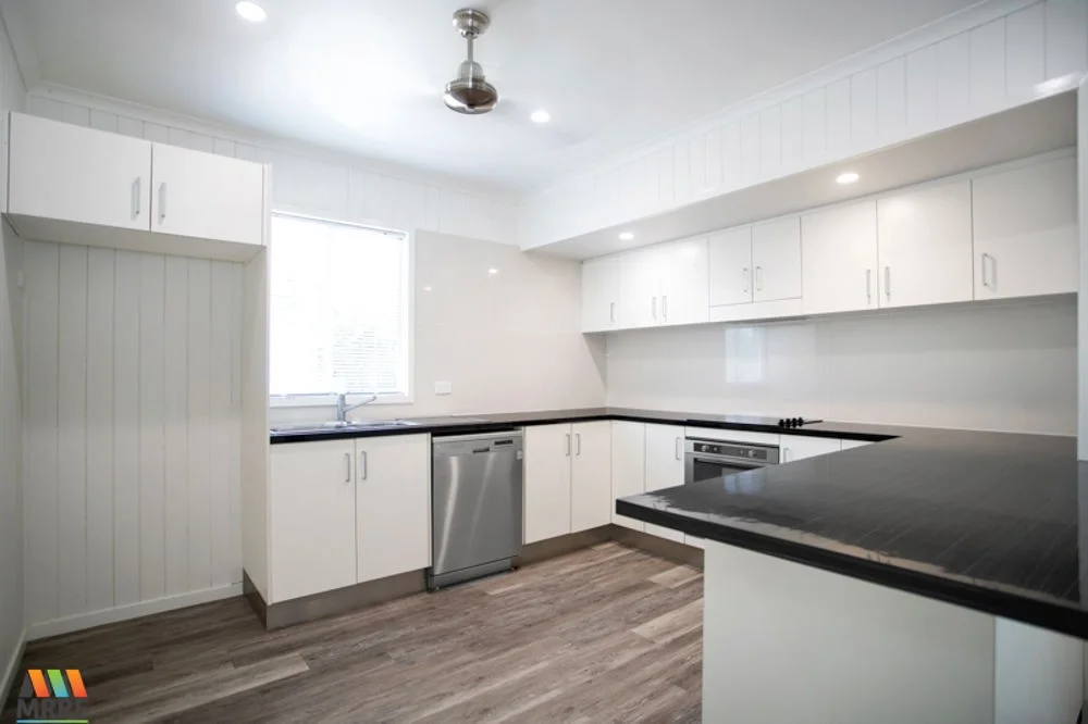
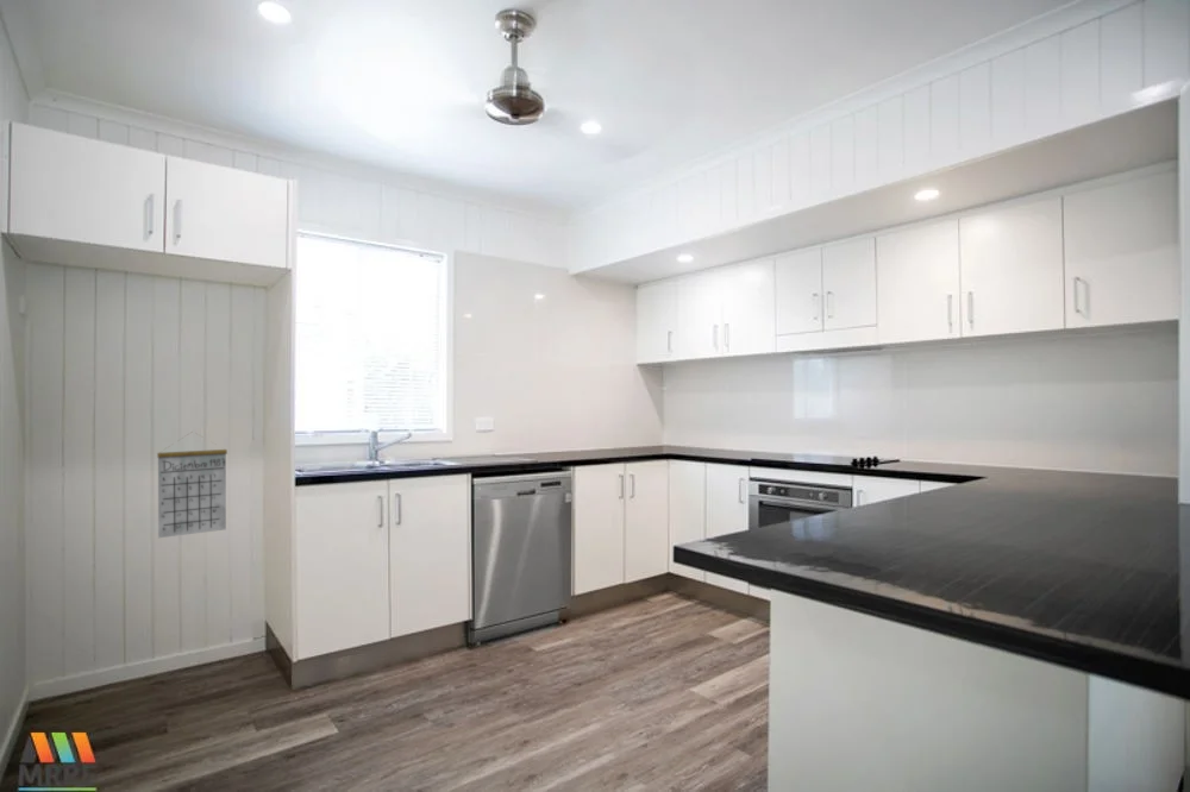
+ calendar (193, 482)
